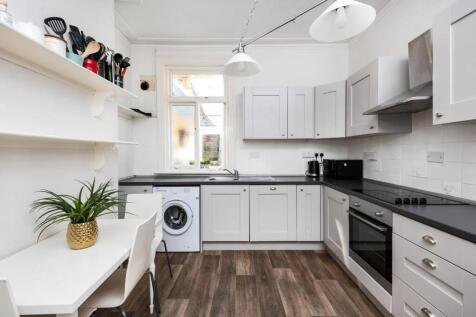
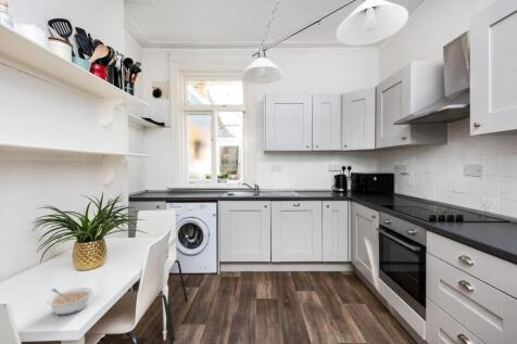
+ legume (68, 301)
